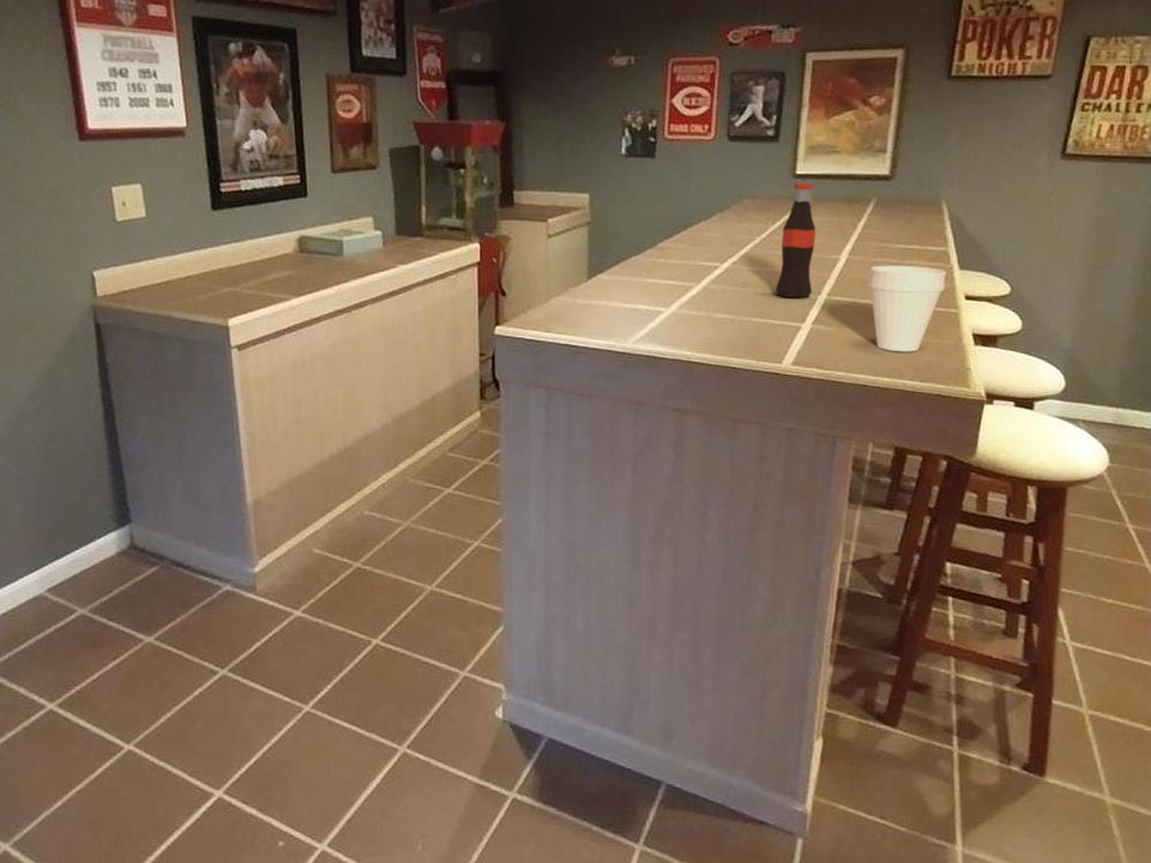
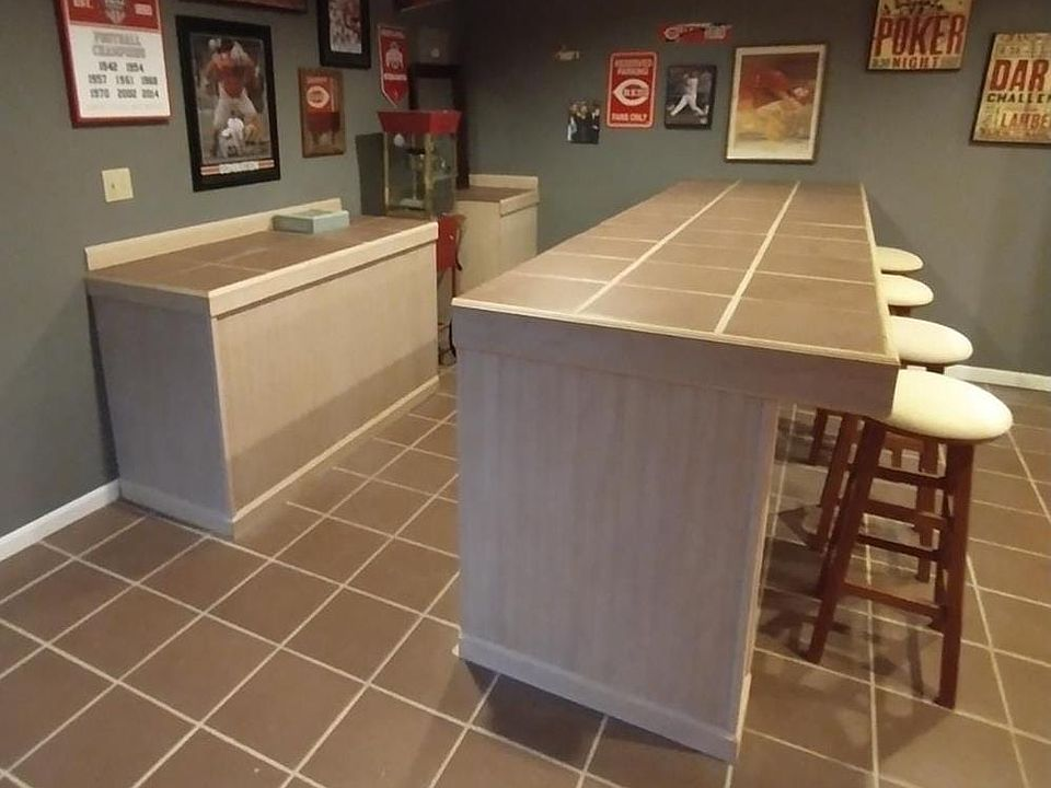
- bottle (797, 240)
- cup (902, 308)
